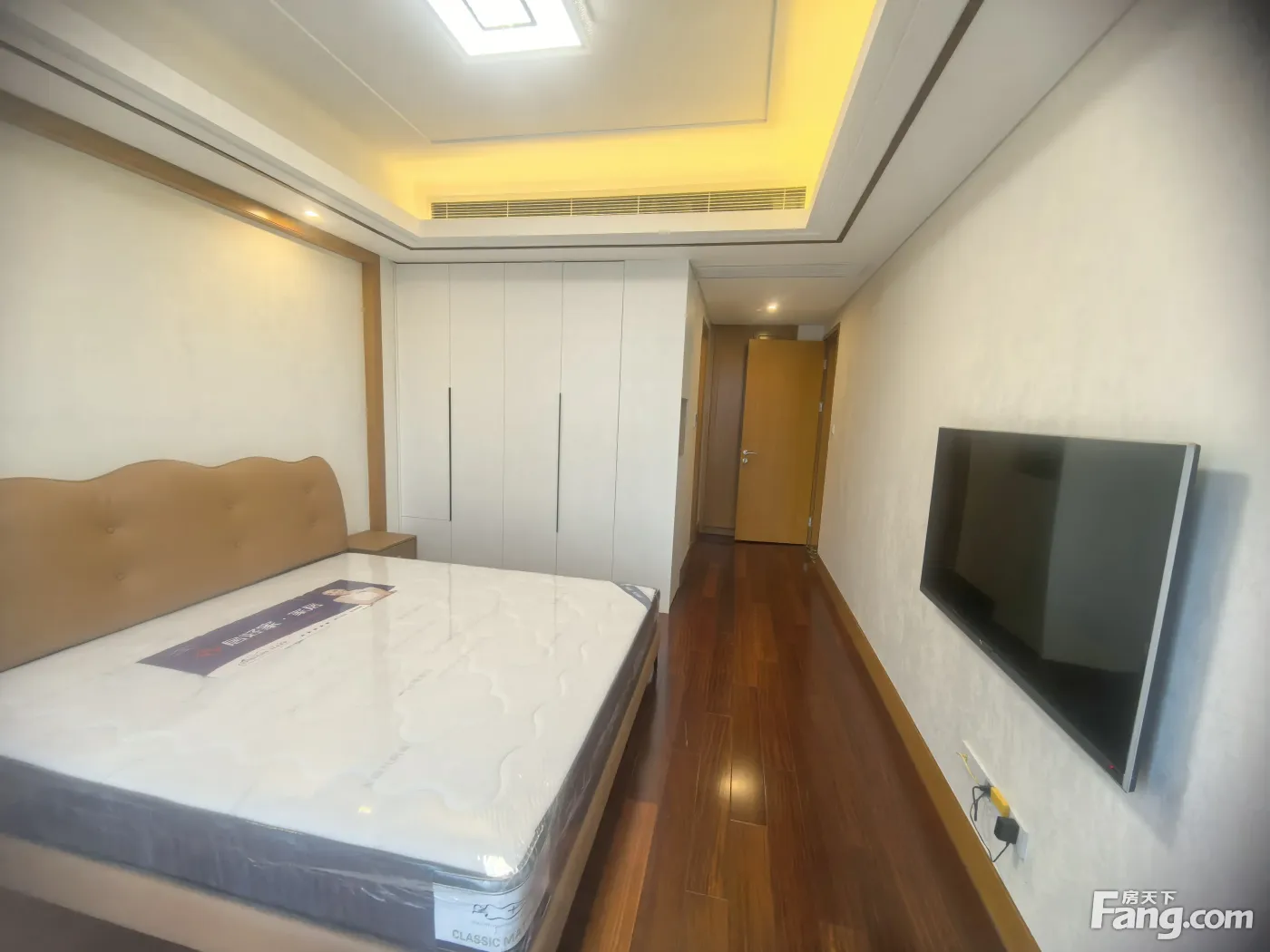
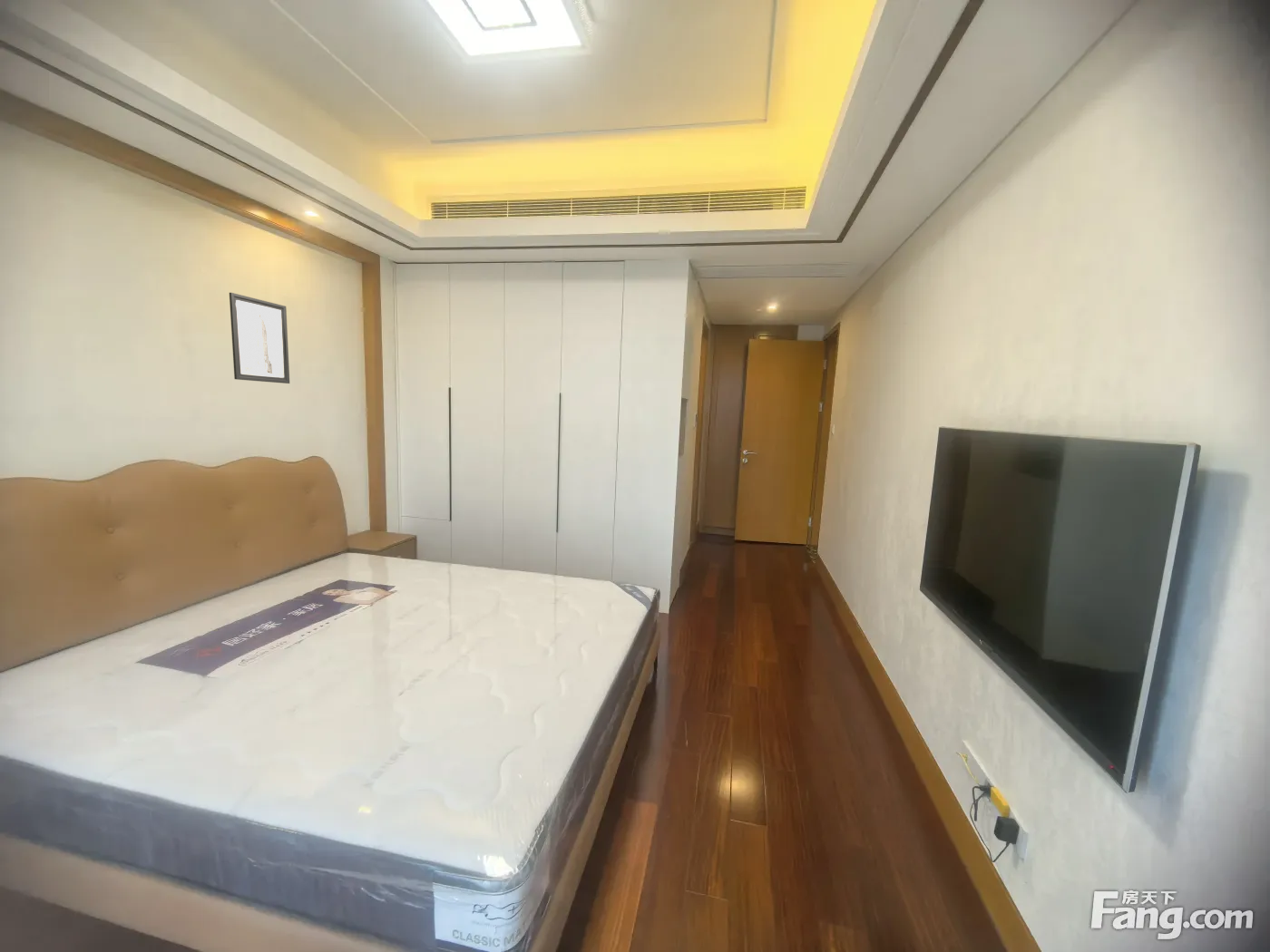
+ wall art (261, 341)
